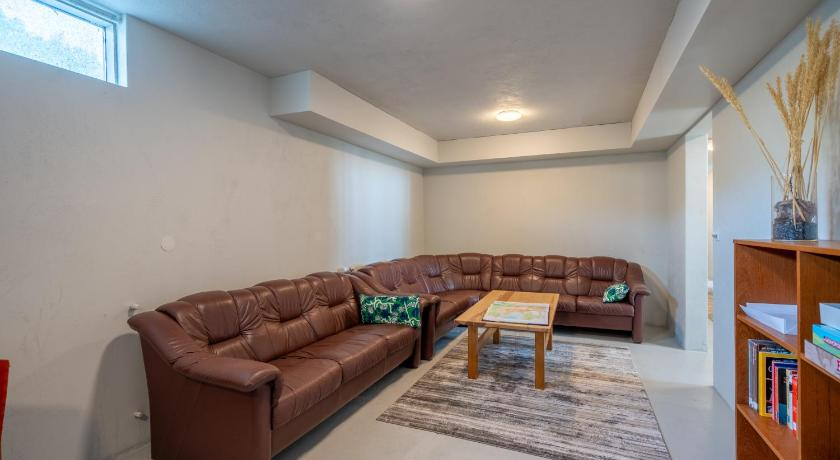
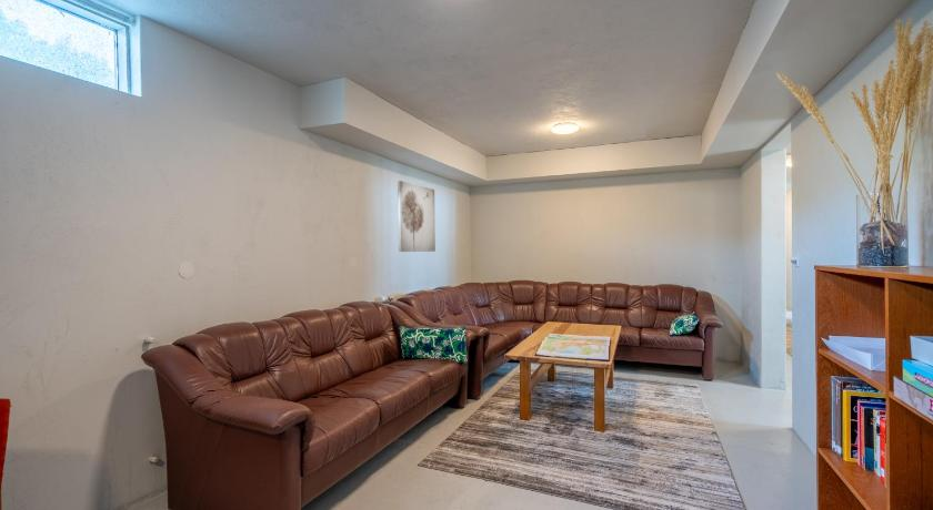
+ wall art (418, 218)
